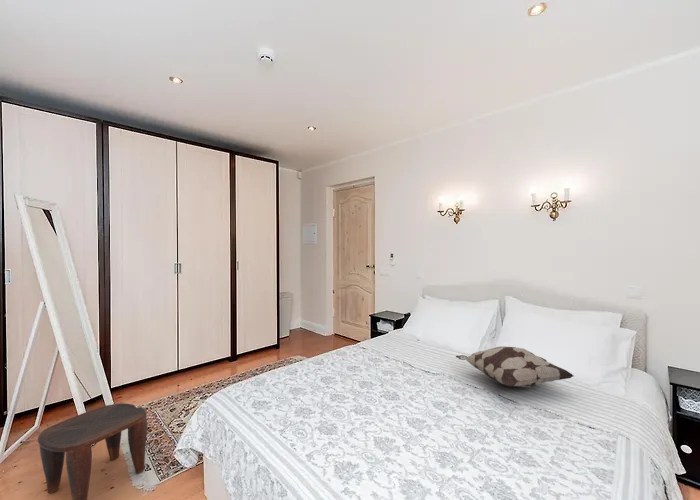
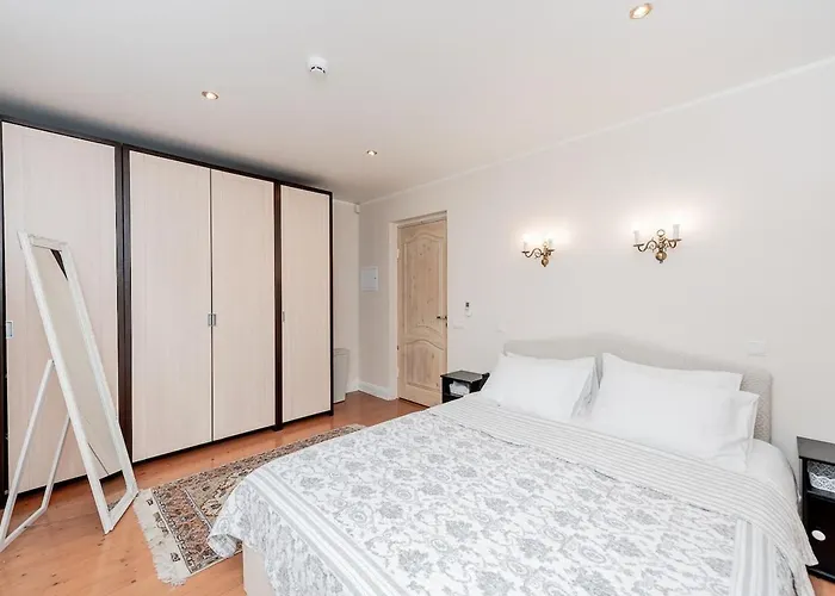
- decorative pillow (509, 365)
- stool (91, 451)
